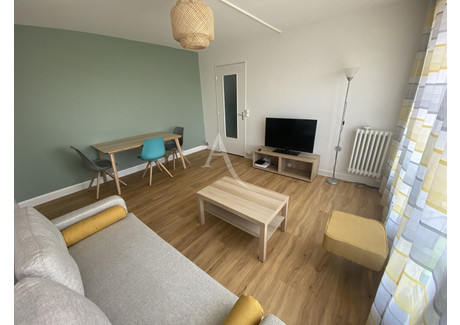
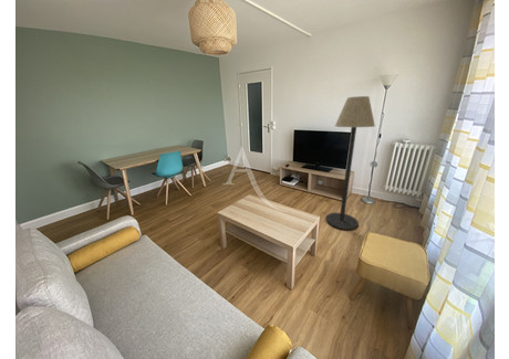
+ floor lamp (349, 166)
